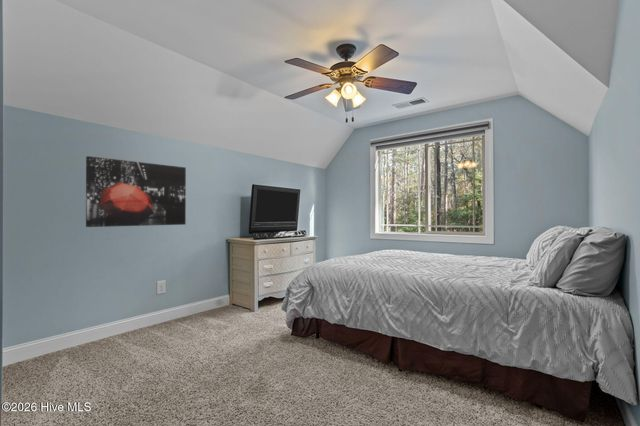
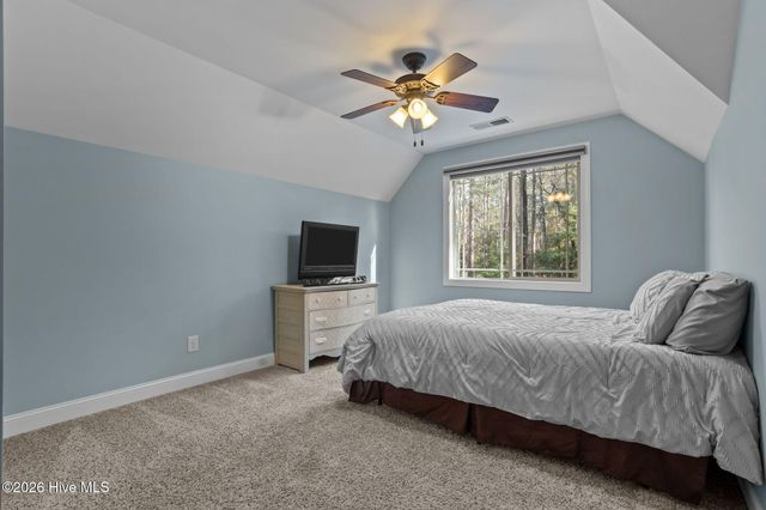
- wall art (141, 194)
